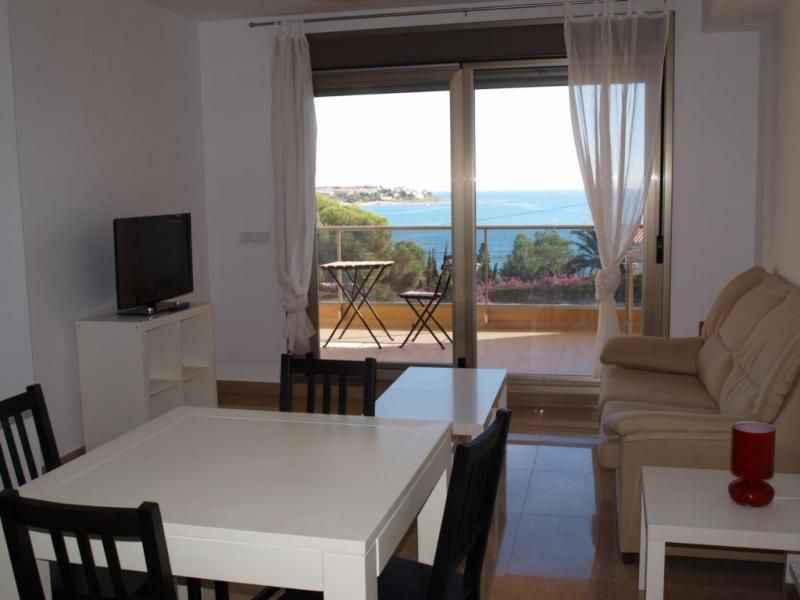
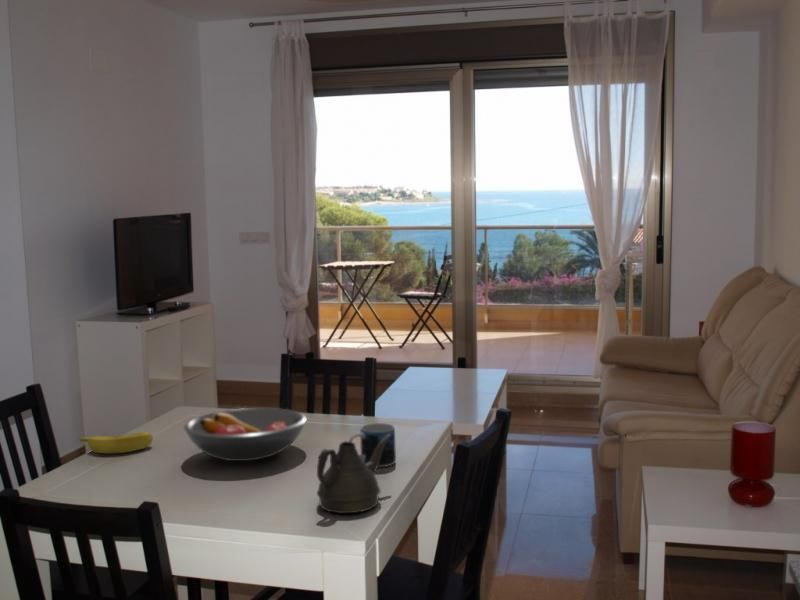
+ teapot (357, 470)
+ mug (371, 446)
+ banana (117, 440)
+ fruit bowl (246, 433)
